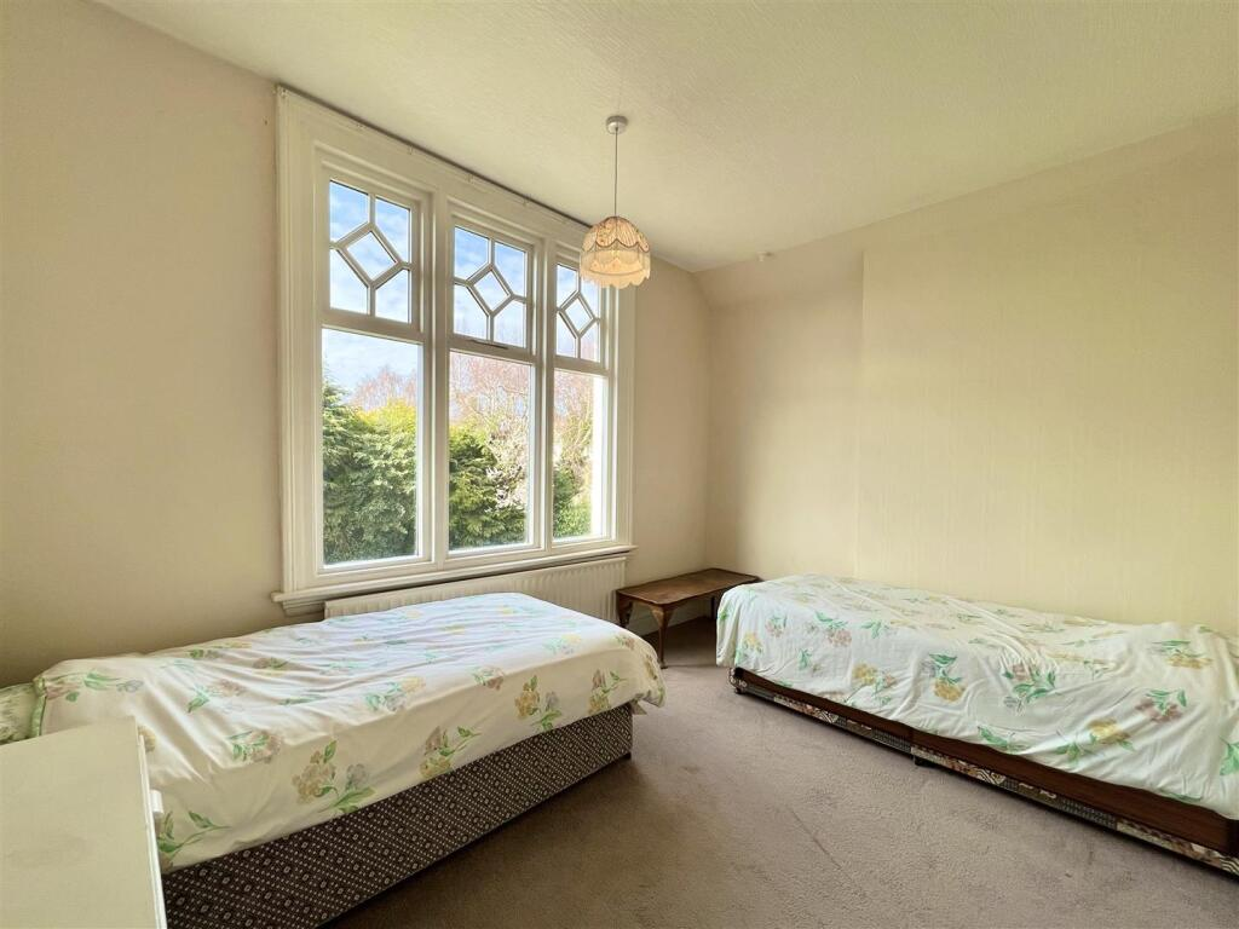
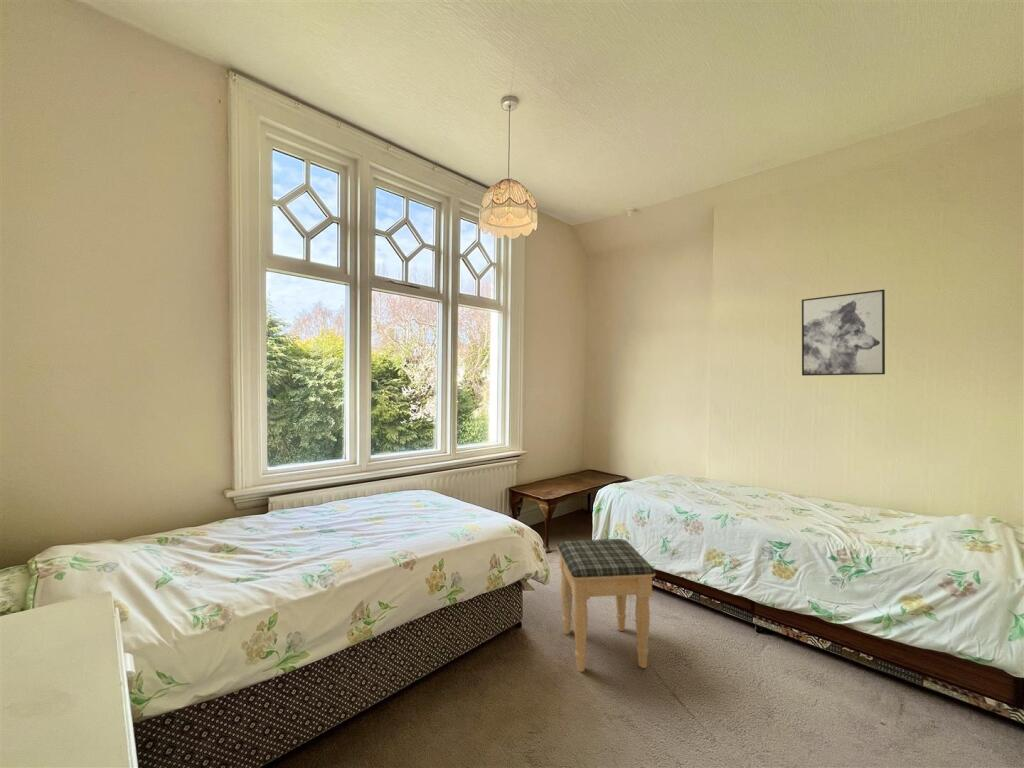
+ wall art (841, 335)
+ footstool (602, 595)
